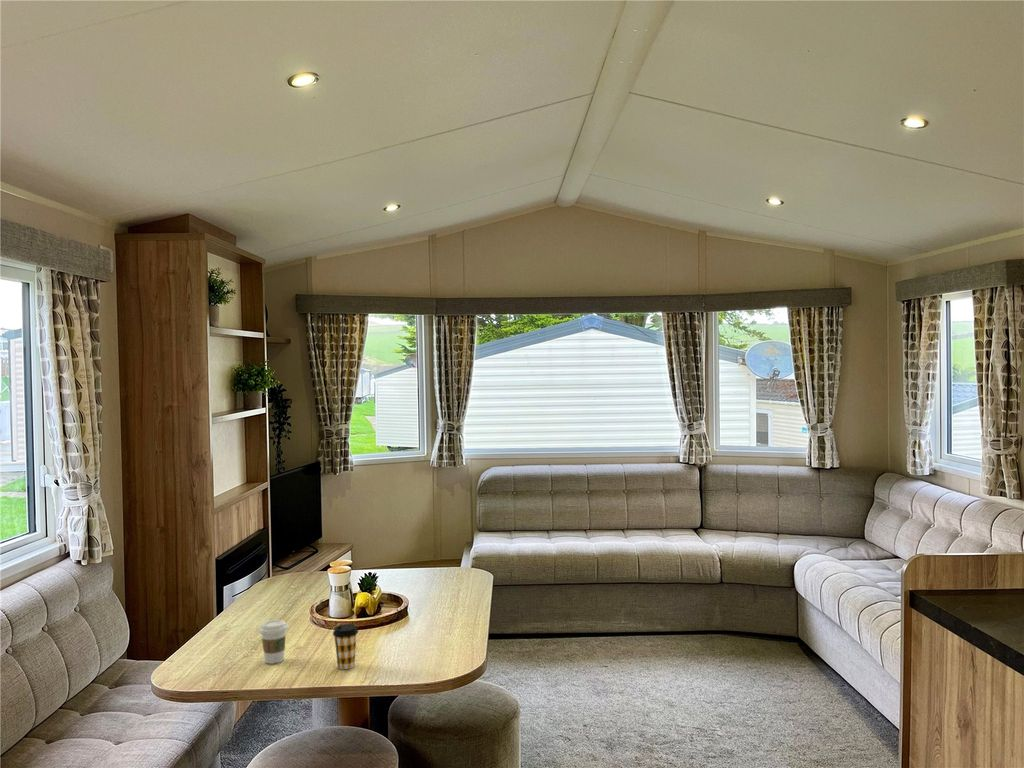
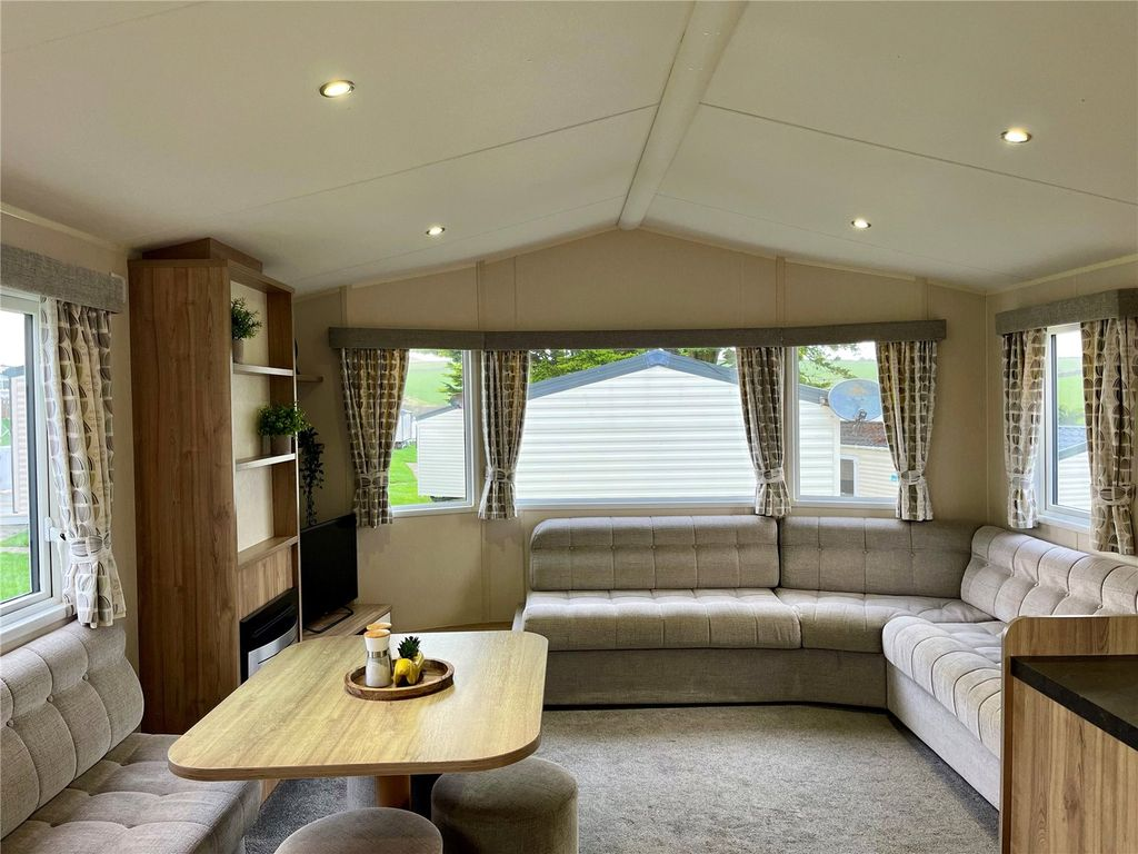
- coffee cup (273, 641)
- coffee cup (345, 646)
